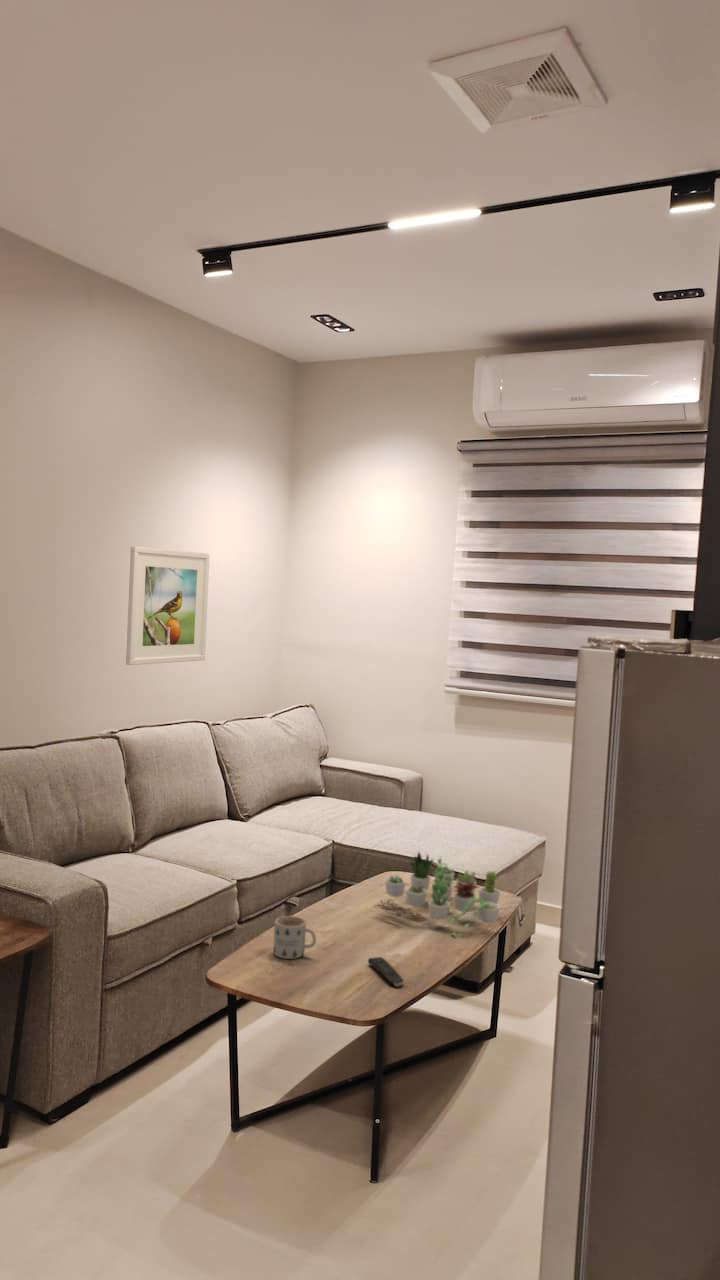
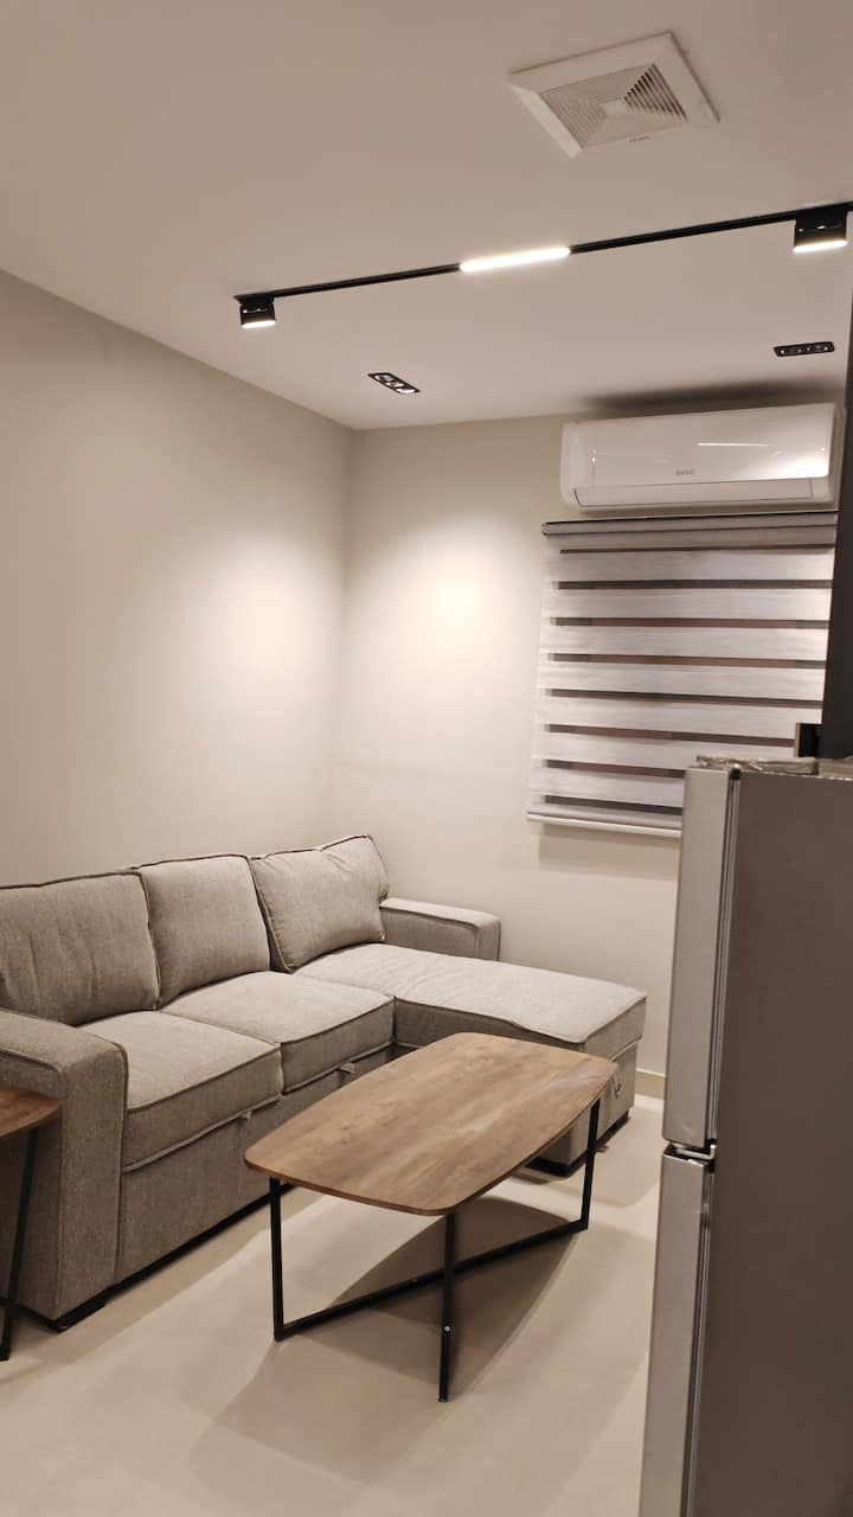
- succulent plant (441, 889)
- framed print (169, 606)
- mug (295, 938)
- remote control (386, 971)
